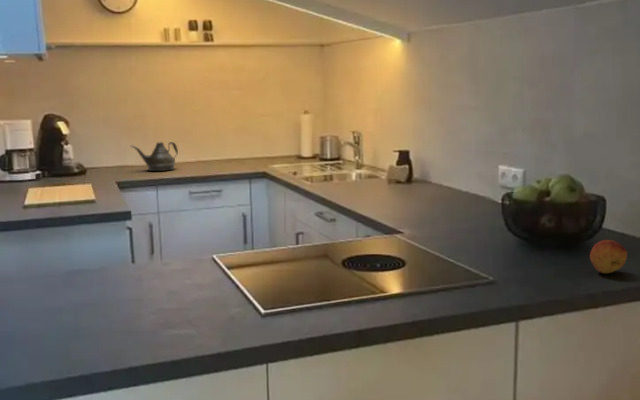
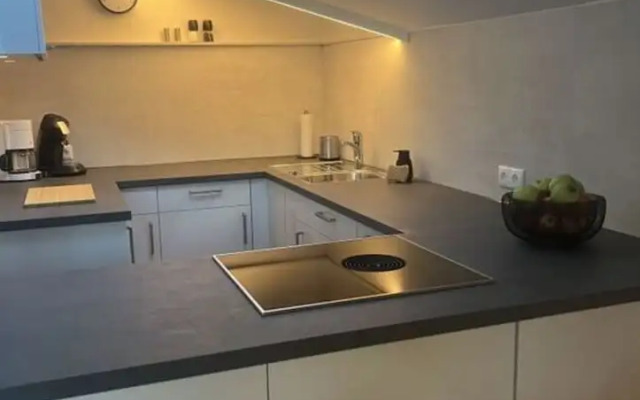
- teapot (154, 156)
- fruit (607, 256)
